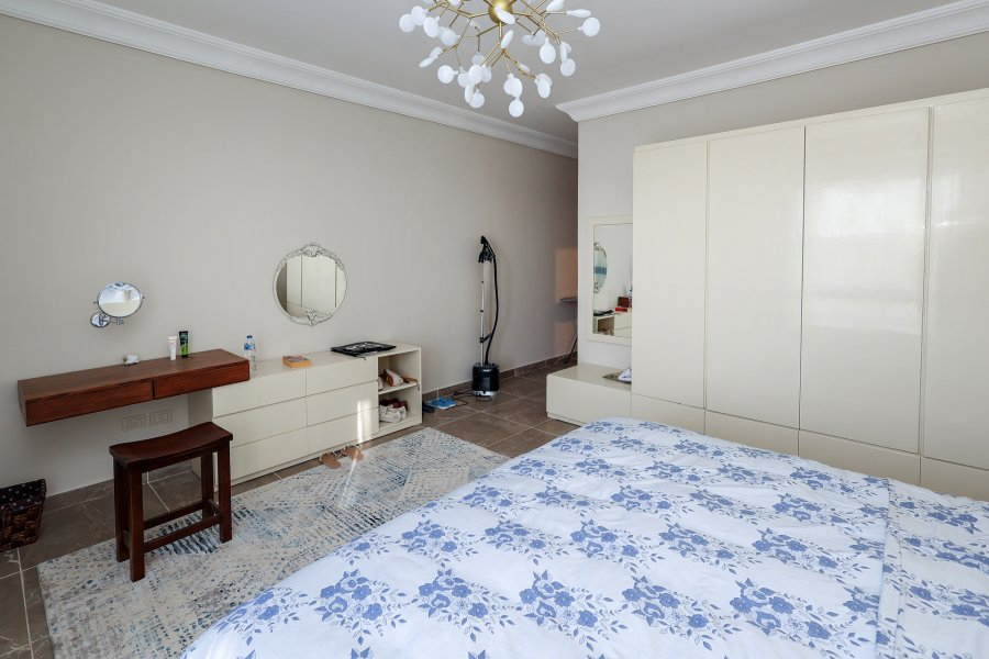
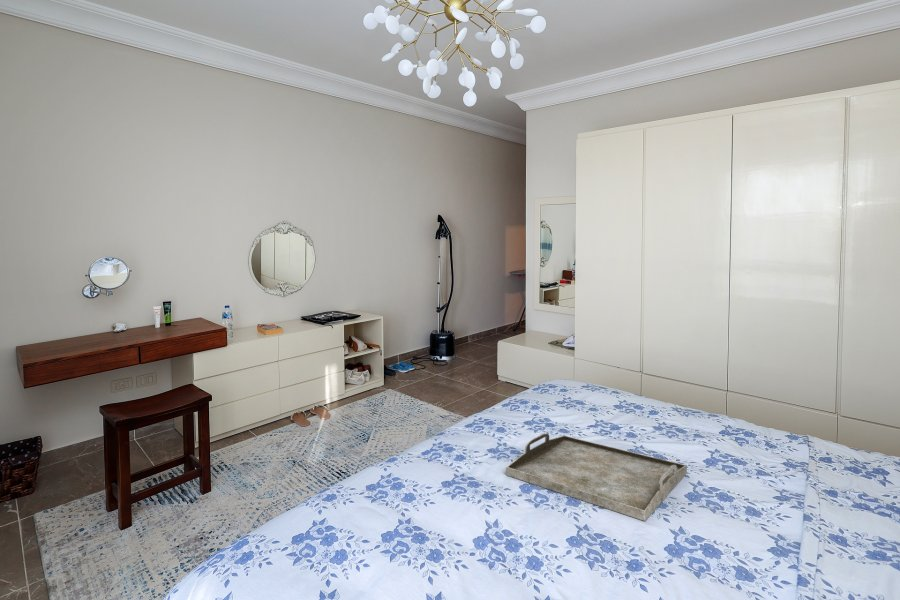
+ serving tray (596, 462)
